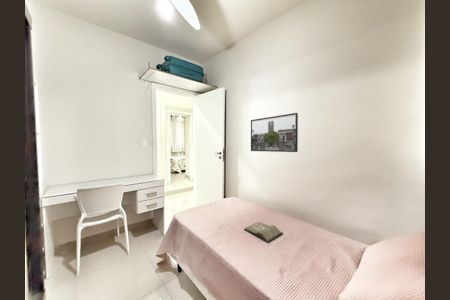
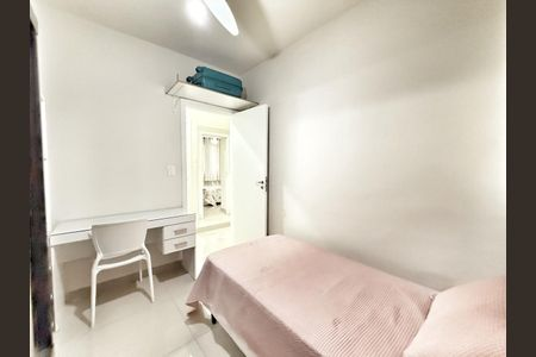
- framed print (271, 134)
- hardback book (262, 229)
